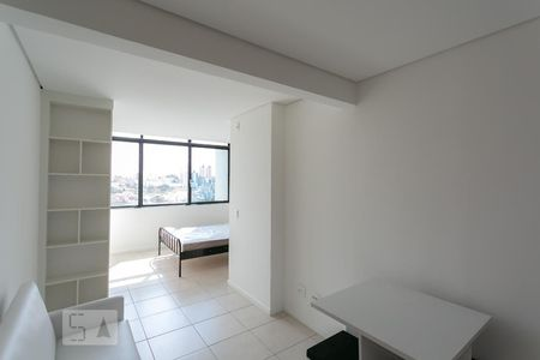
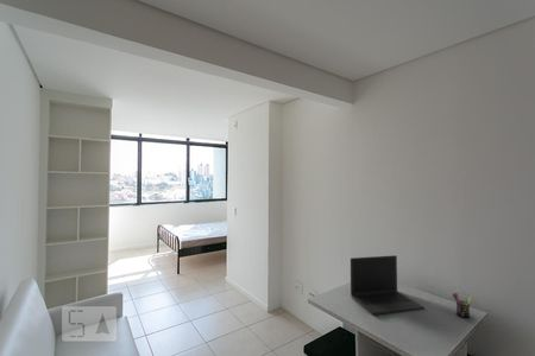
+ pen holder (462, 305)
+ laptop (385, 281)
